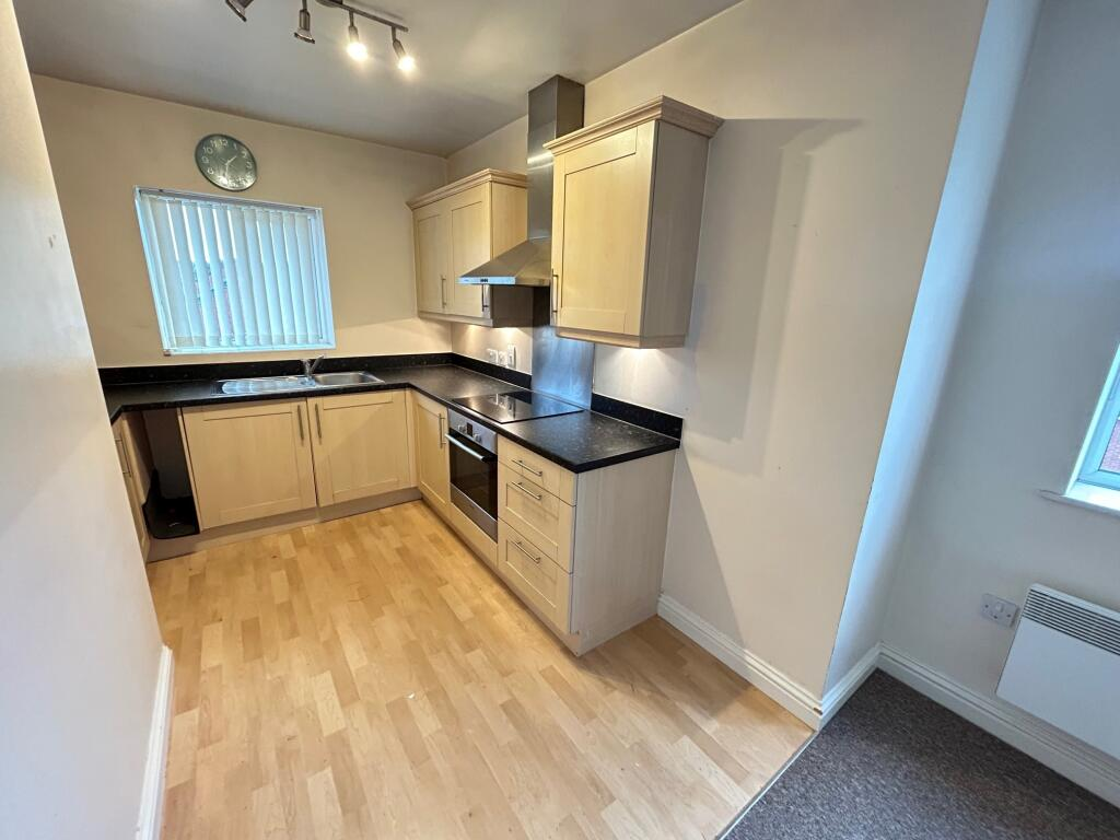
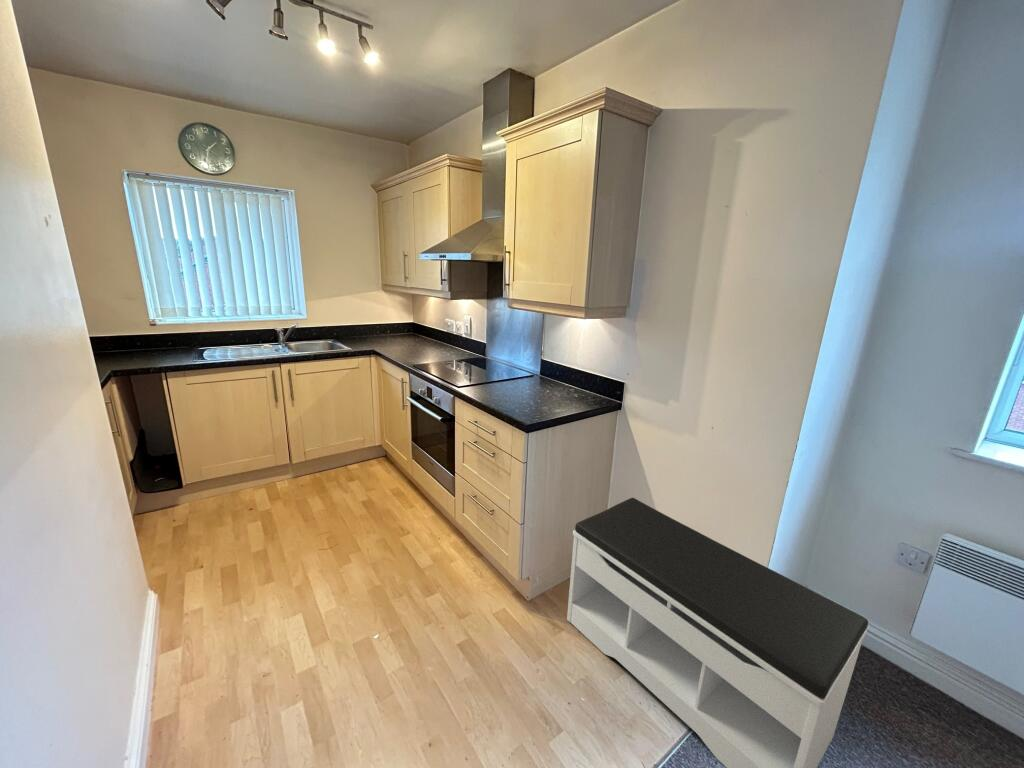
+ bench (690, 618)
